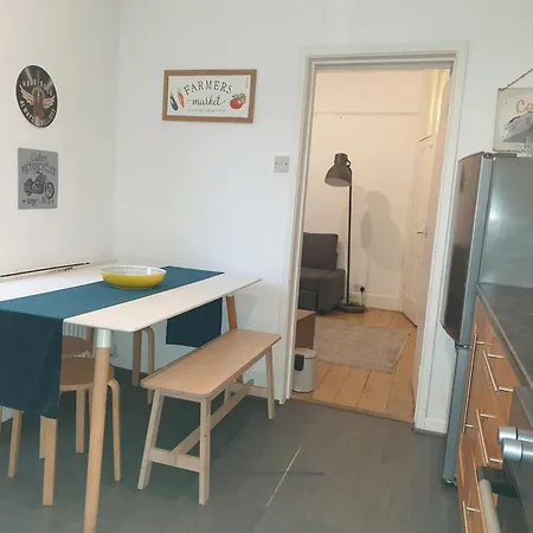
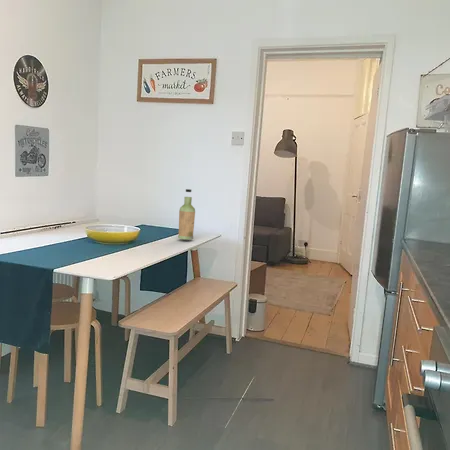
+ bottle (187, 215)
